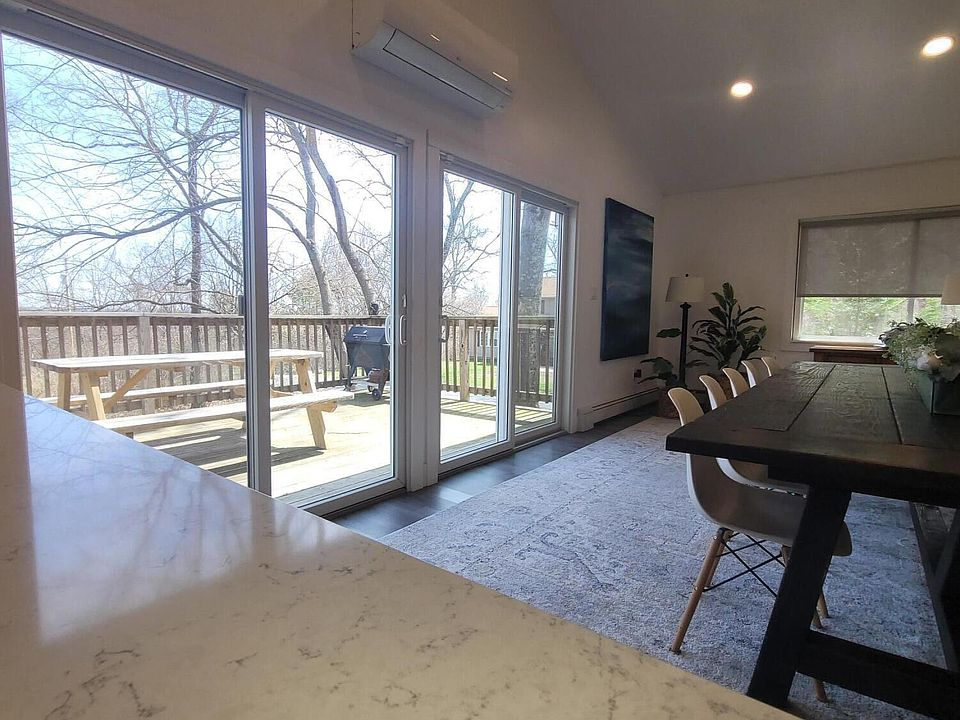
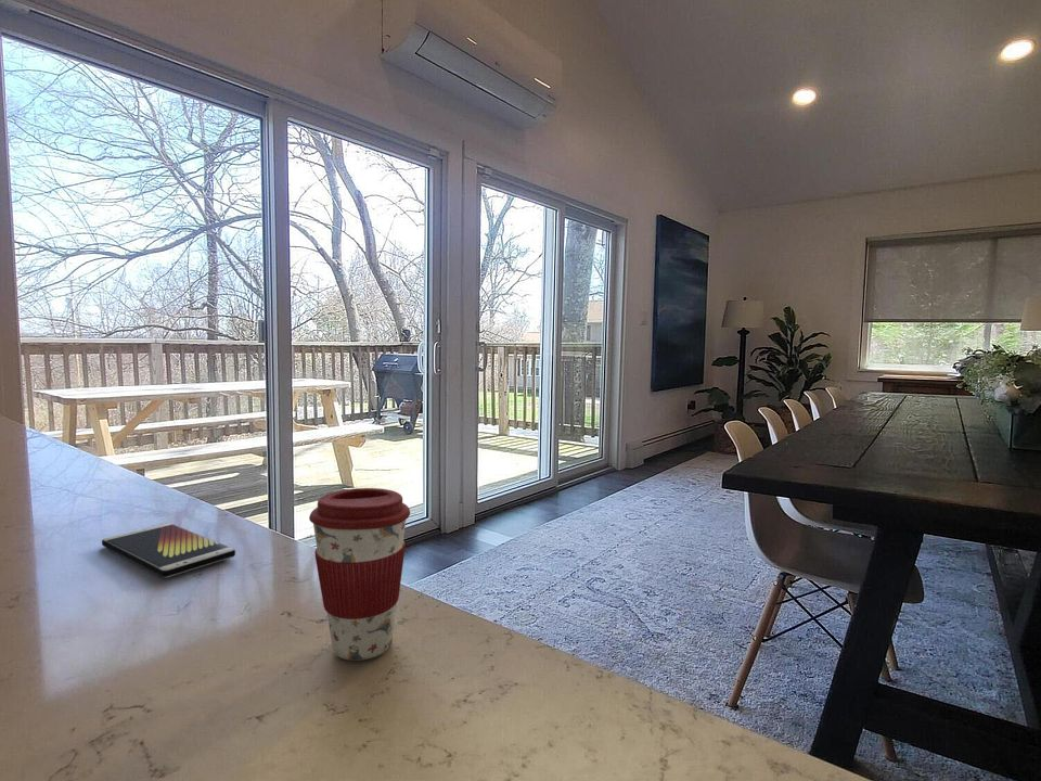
+ coffee cup (361, 571)
+ smartphone (167, 547)
